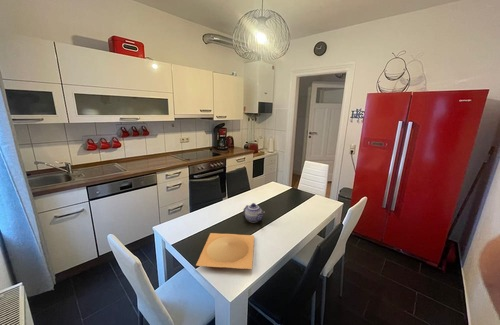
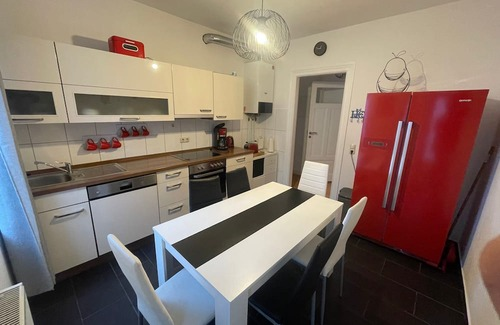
- teapot (253, 211)
- plate (228, 247)
